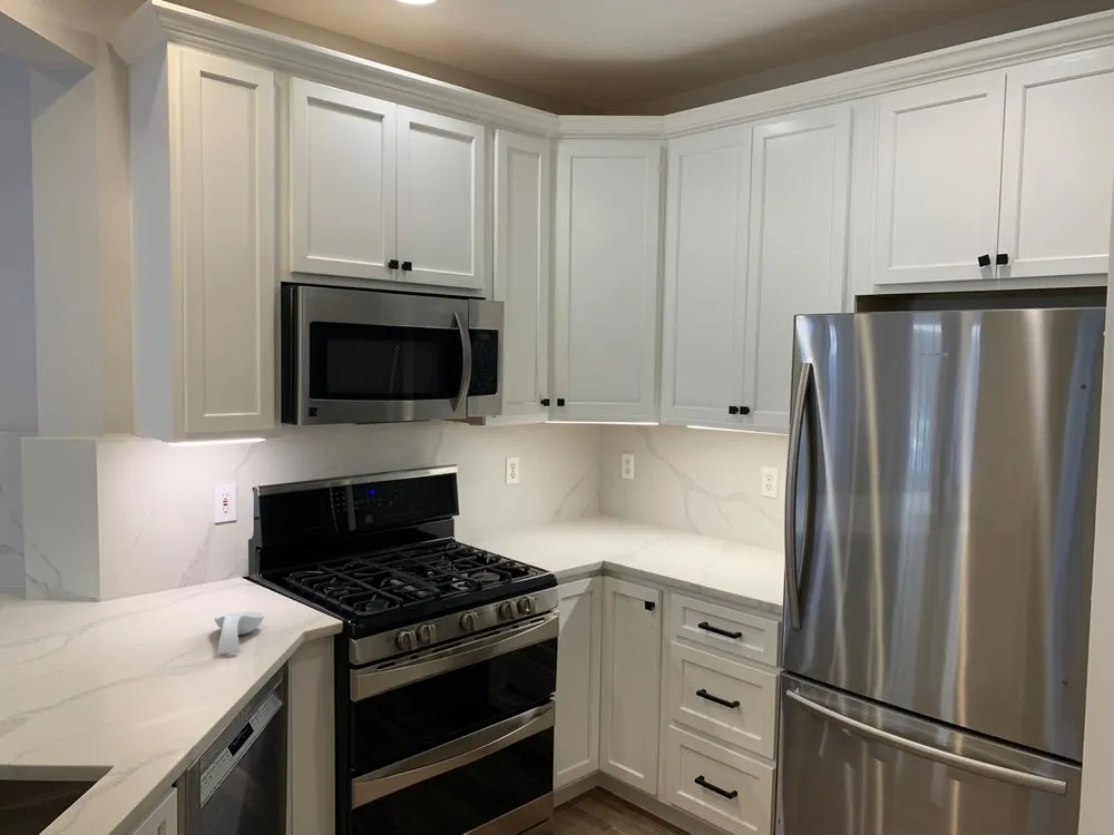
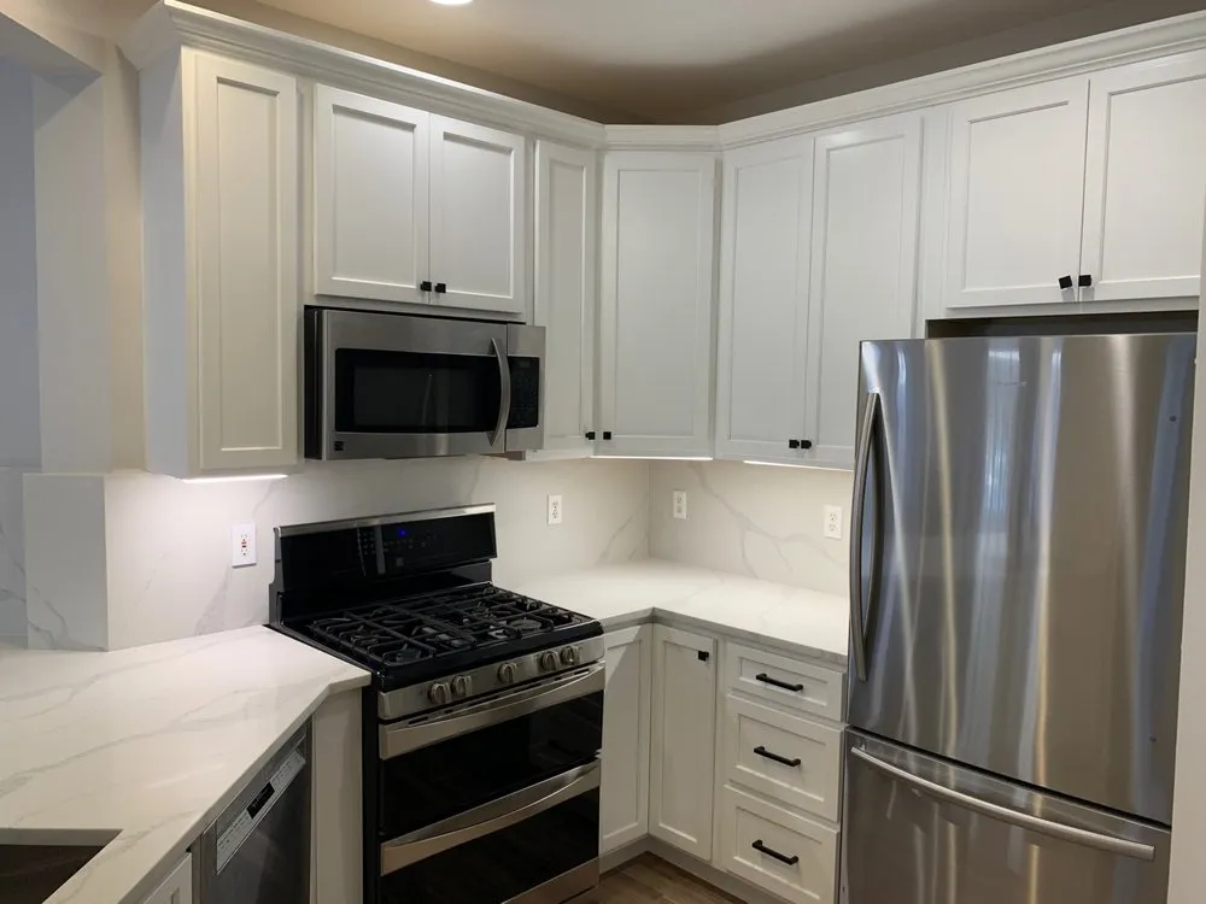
- spoon rest (236, 623)
